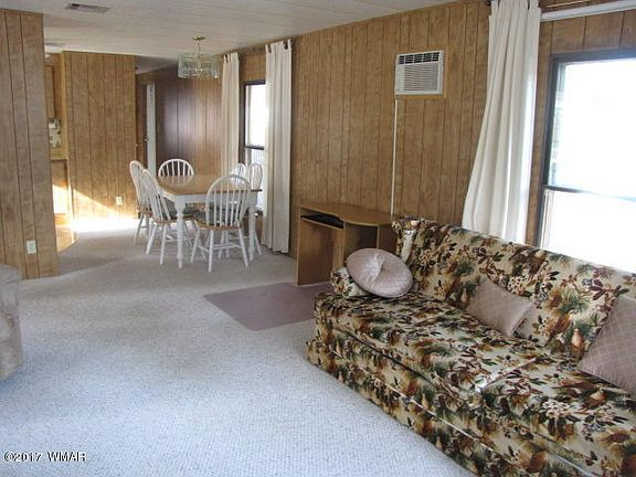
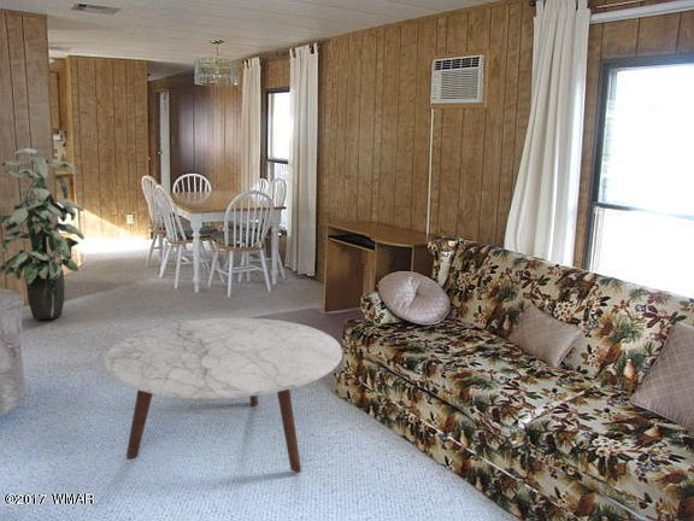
+ coffee table (227, 397)
+ indoor plant (39, 234)
